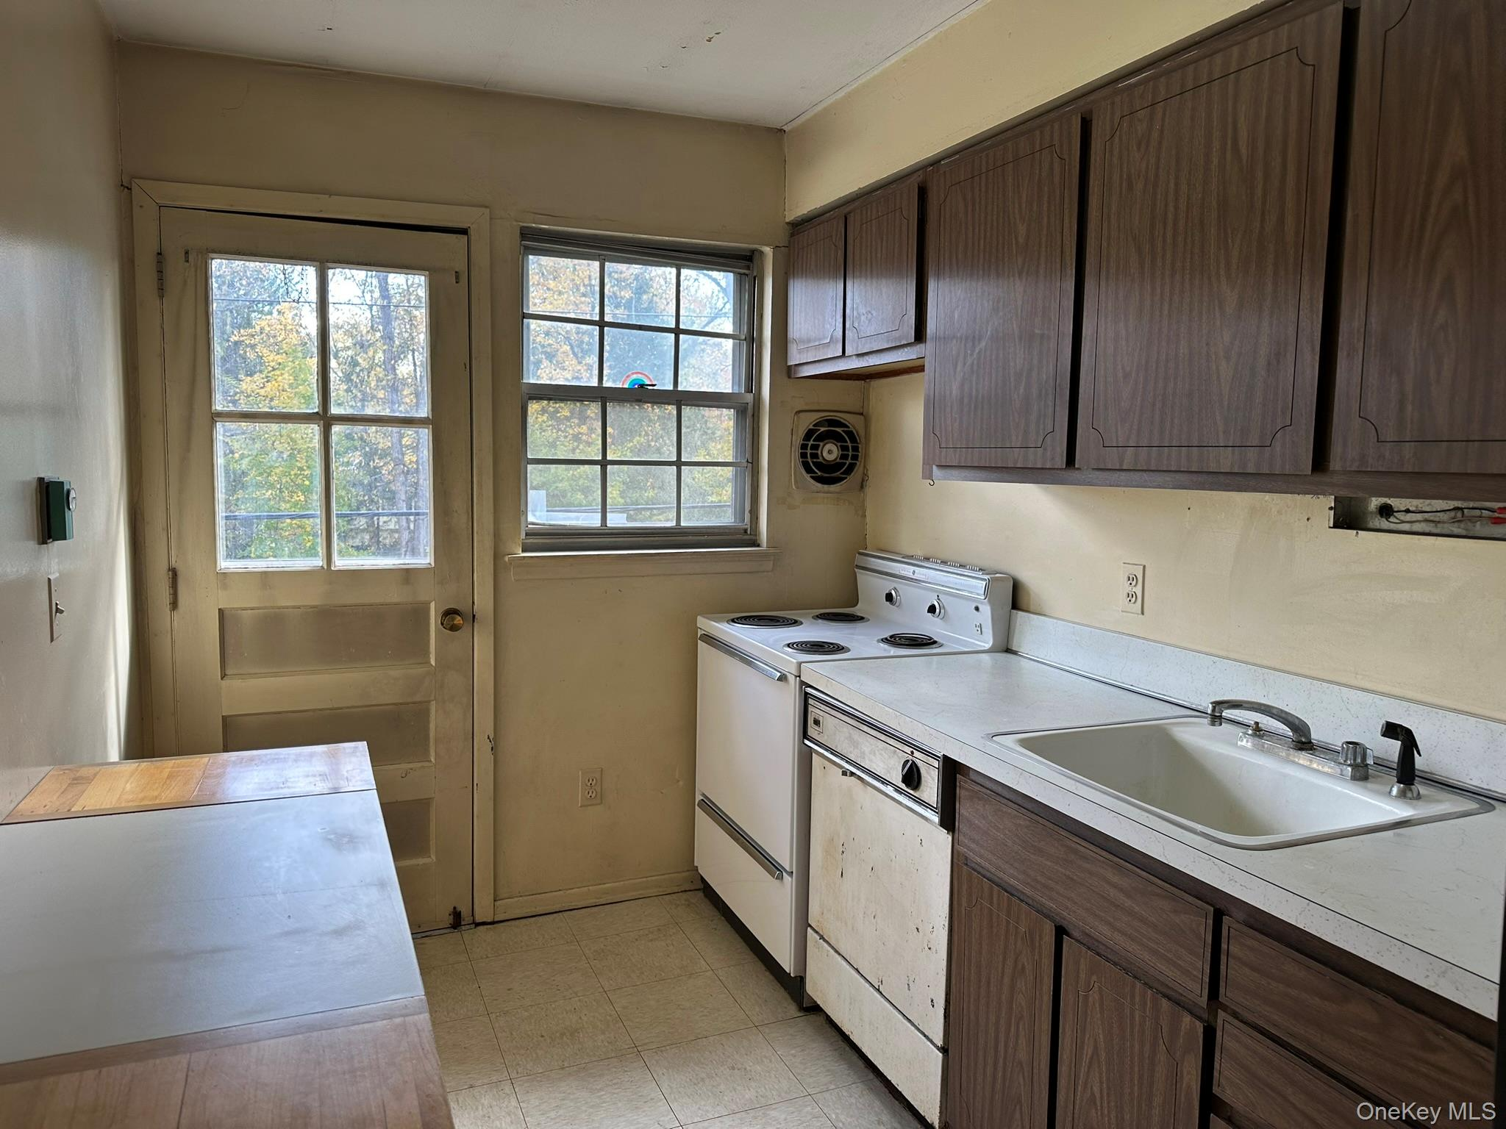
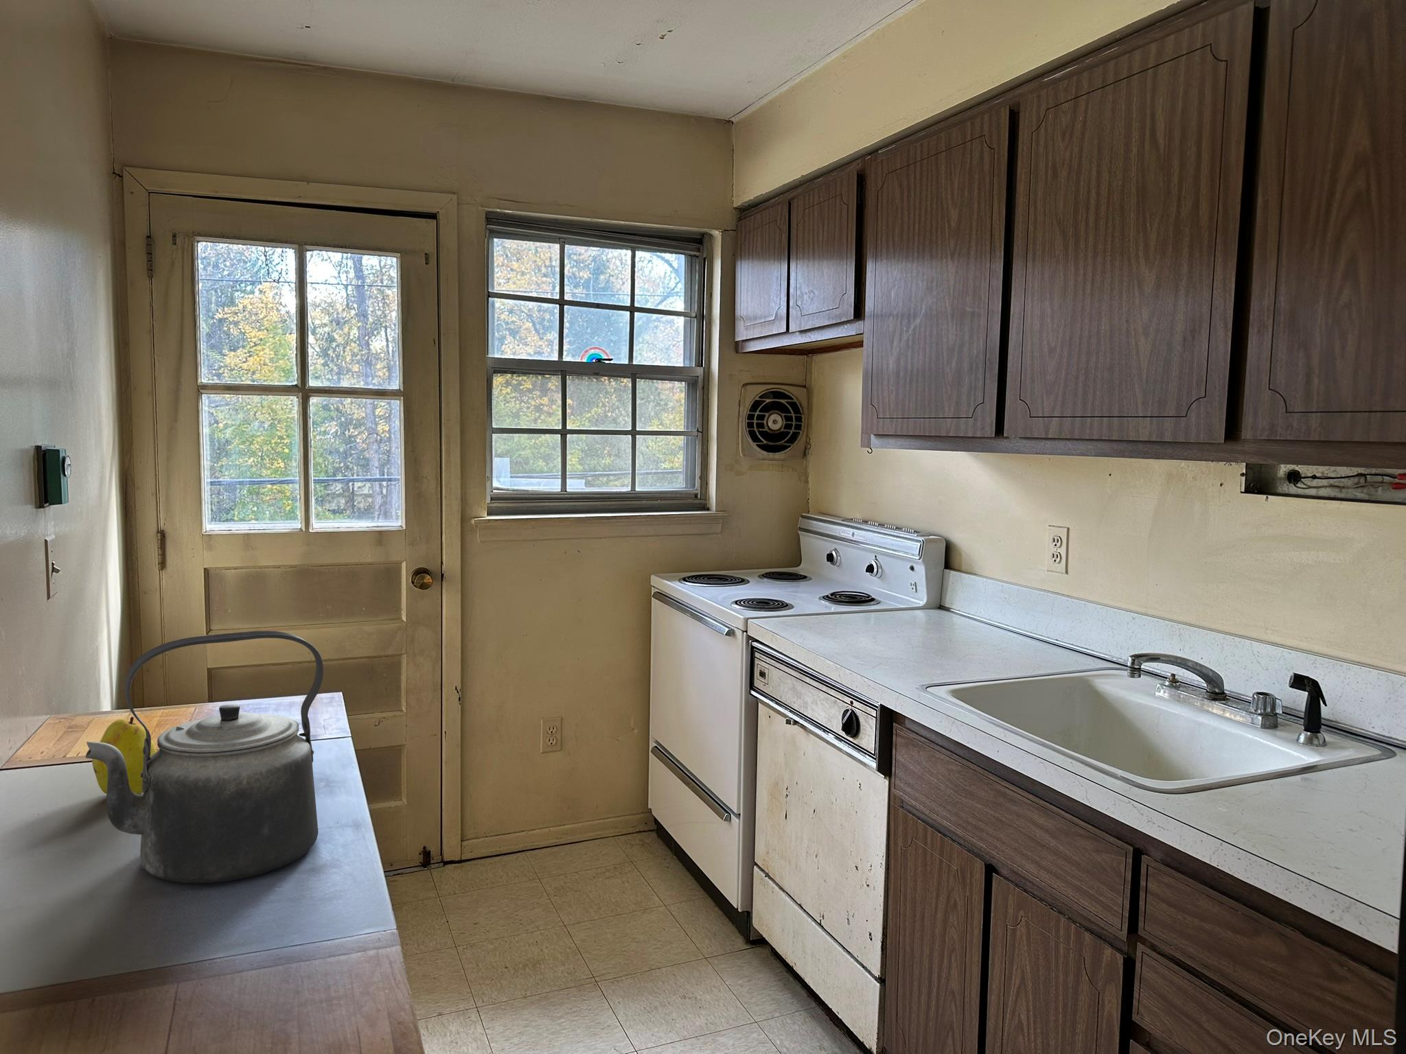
+ kettle (211, 746)
+ fruit (125, 755)
